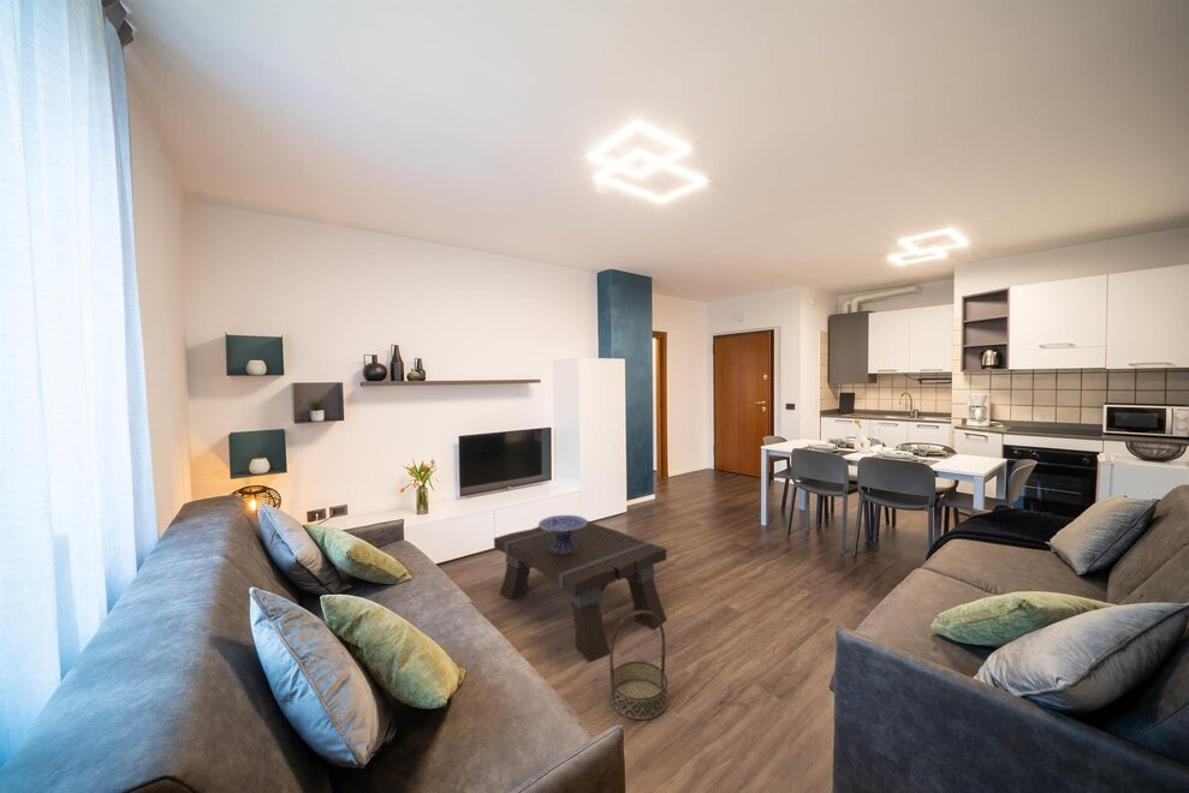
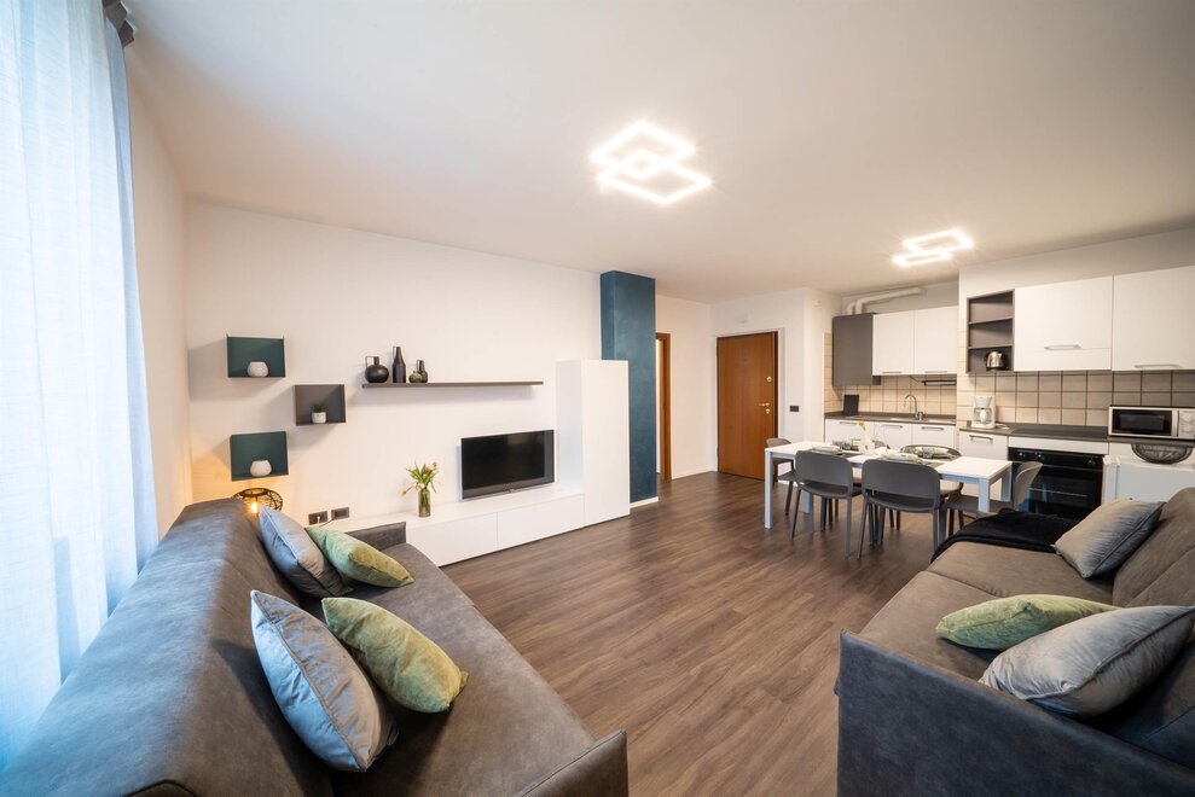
- basket (637, 662)
- coffee table (576, 574)
- decorative bowl (563, 533)
